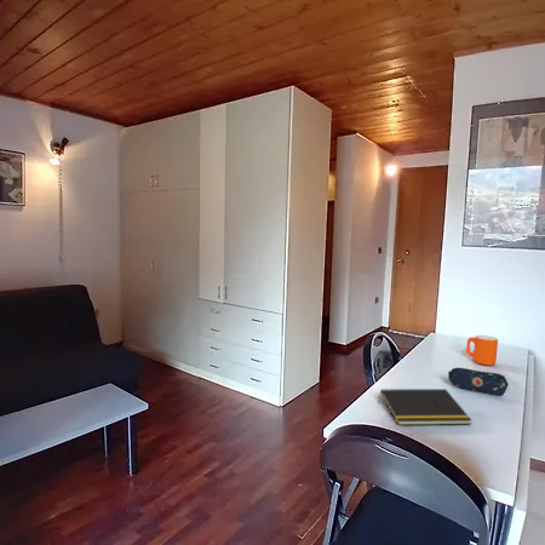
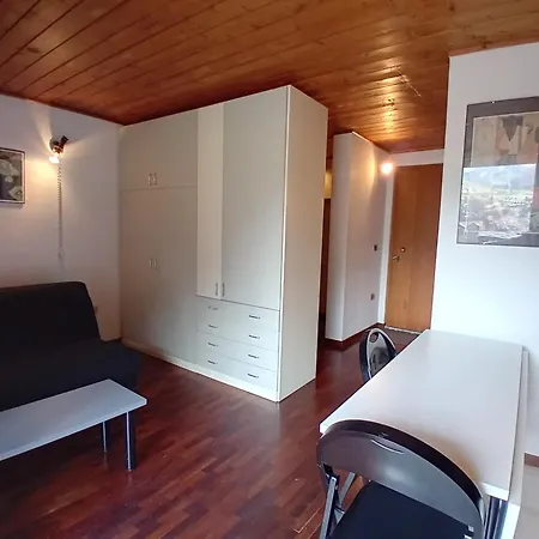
- mug (481, 349)
- notepad (423, 406)
- pencil case (477, 380)
